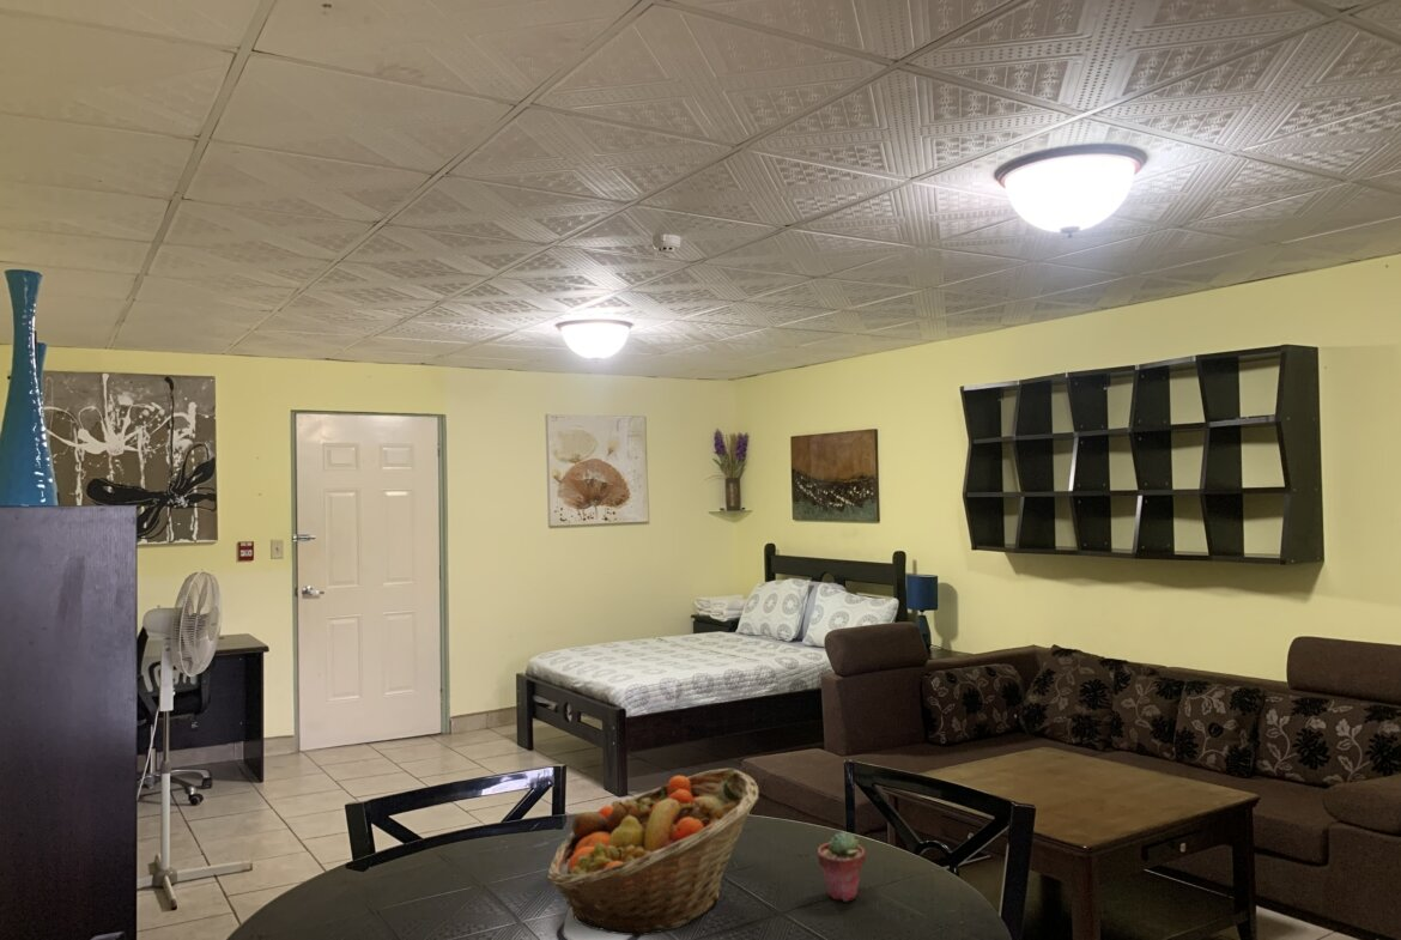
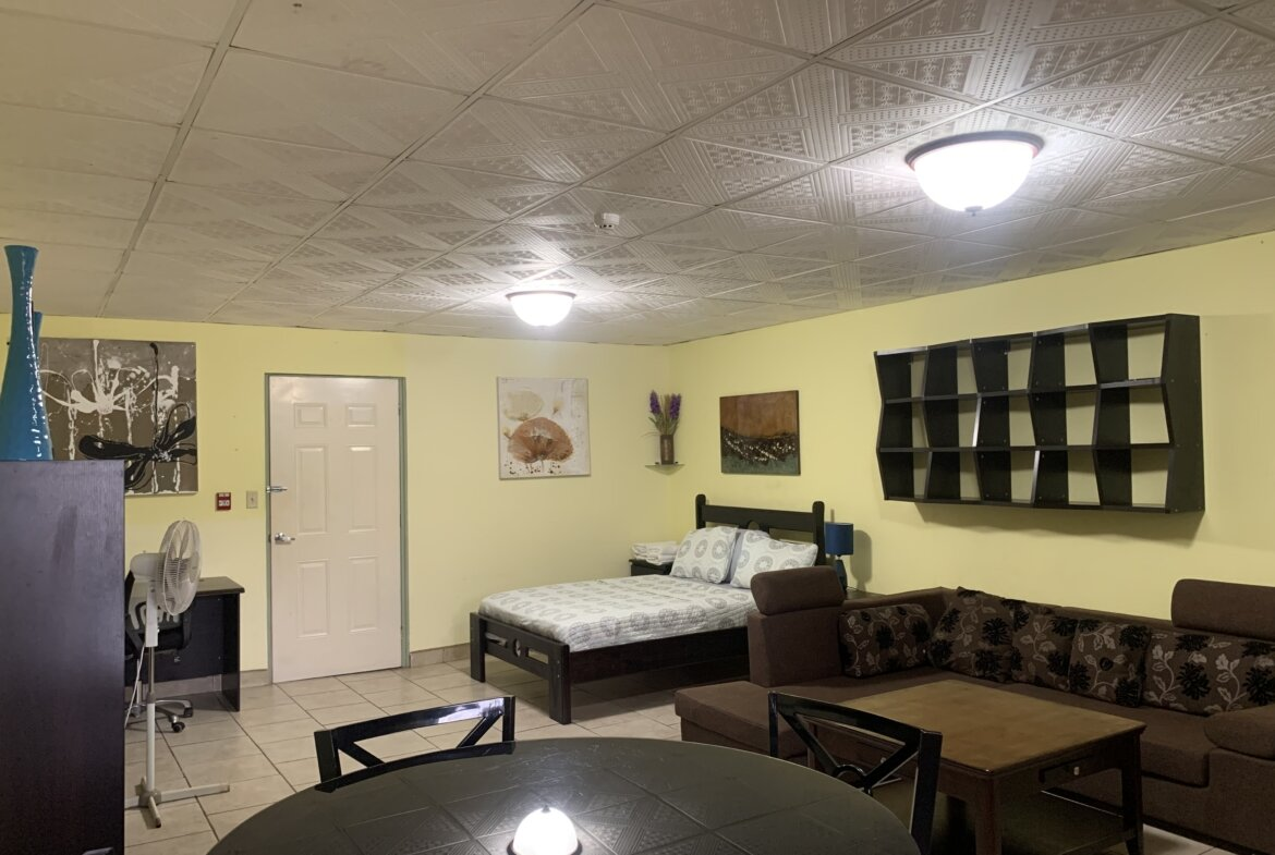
- potted succulent (841, 862)
- fruit basket (655, 842)
